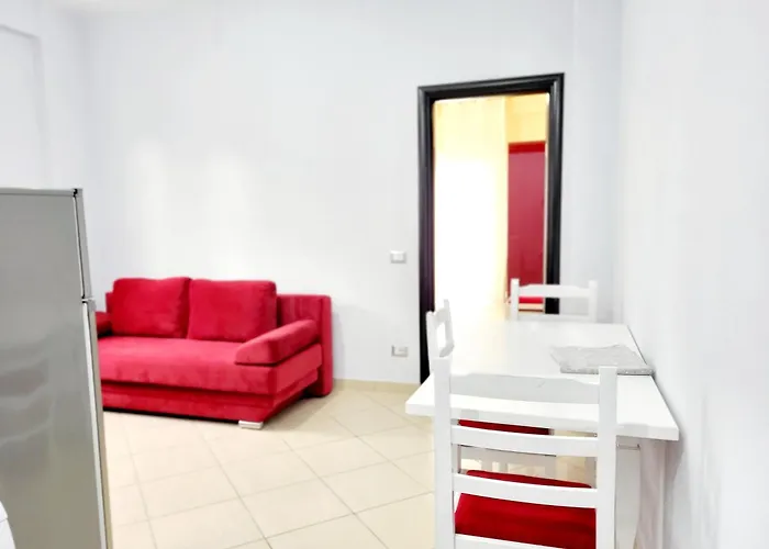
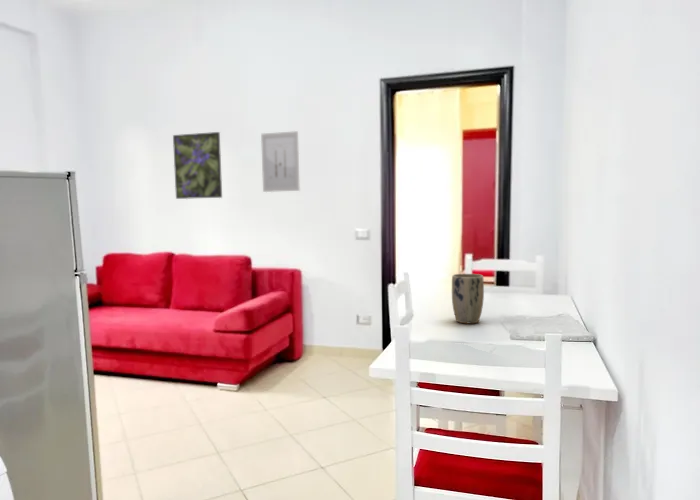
+ plant pot (467, 298)
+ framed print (197, 166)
+ wall art (280, 162)
